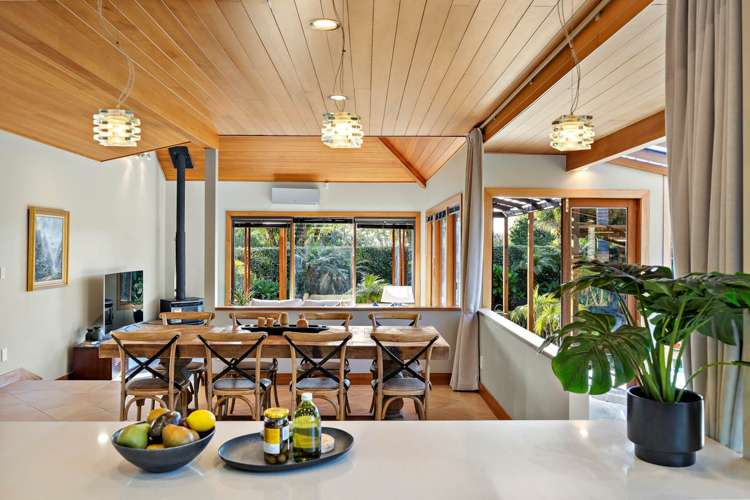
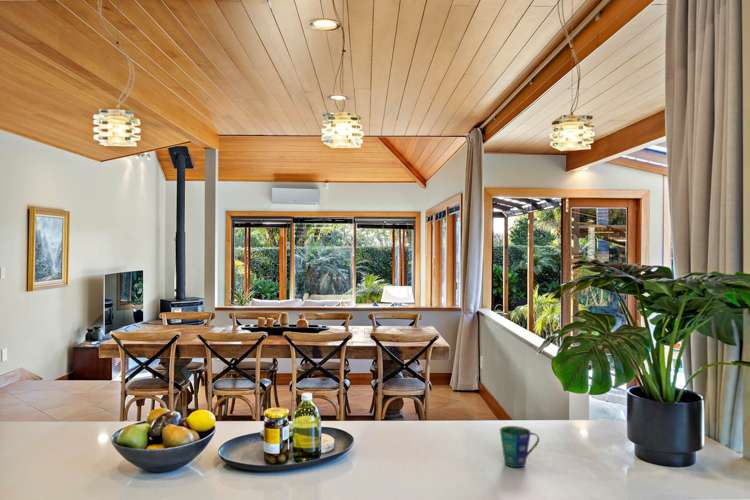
+ cup (519, 447)
